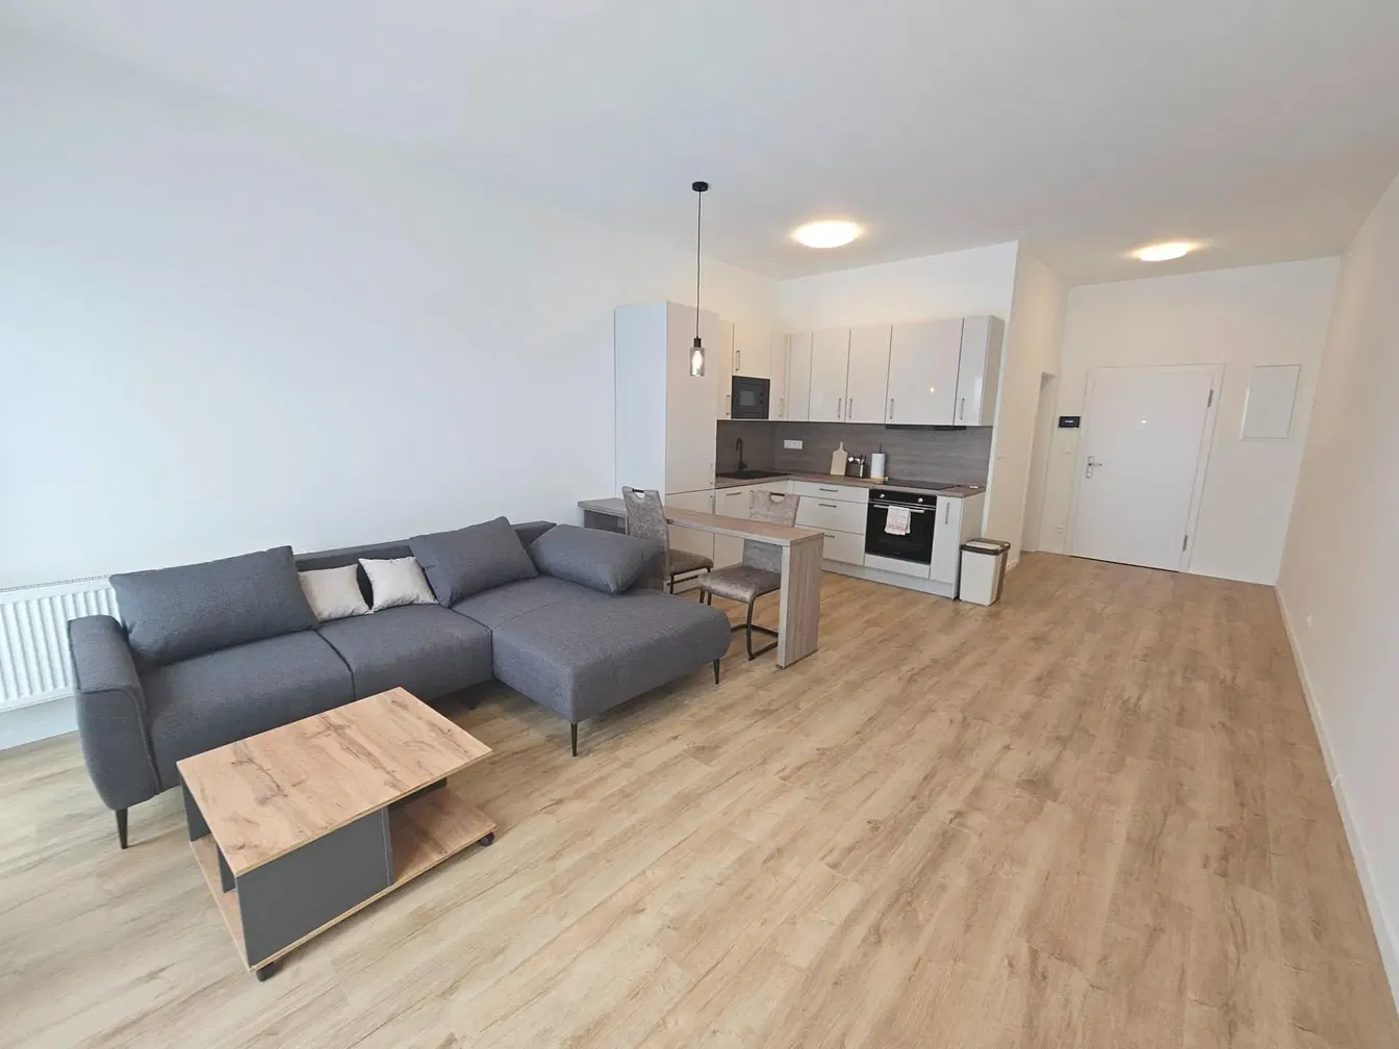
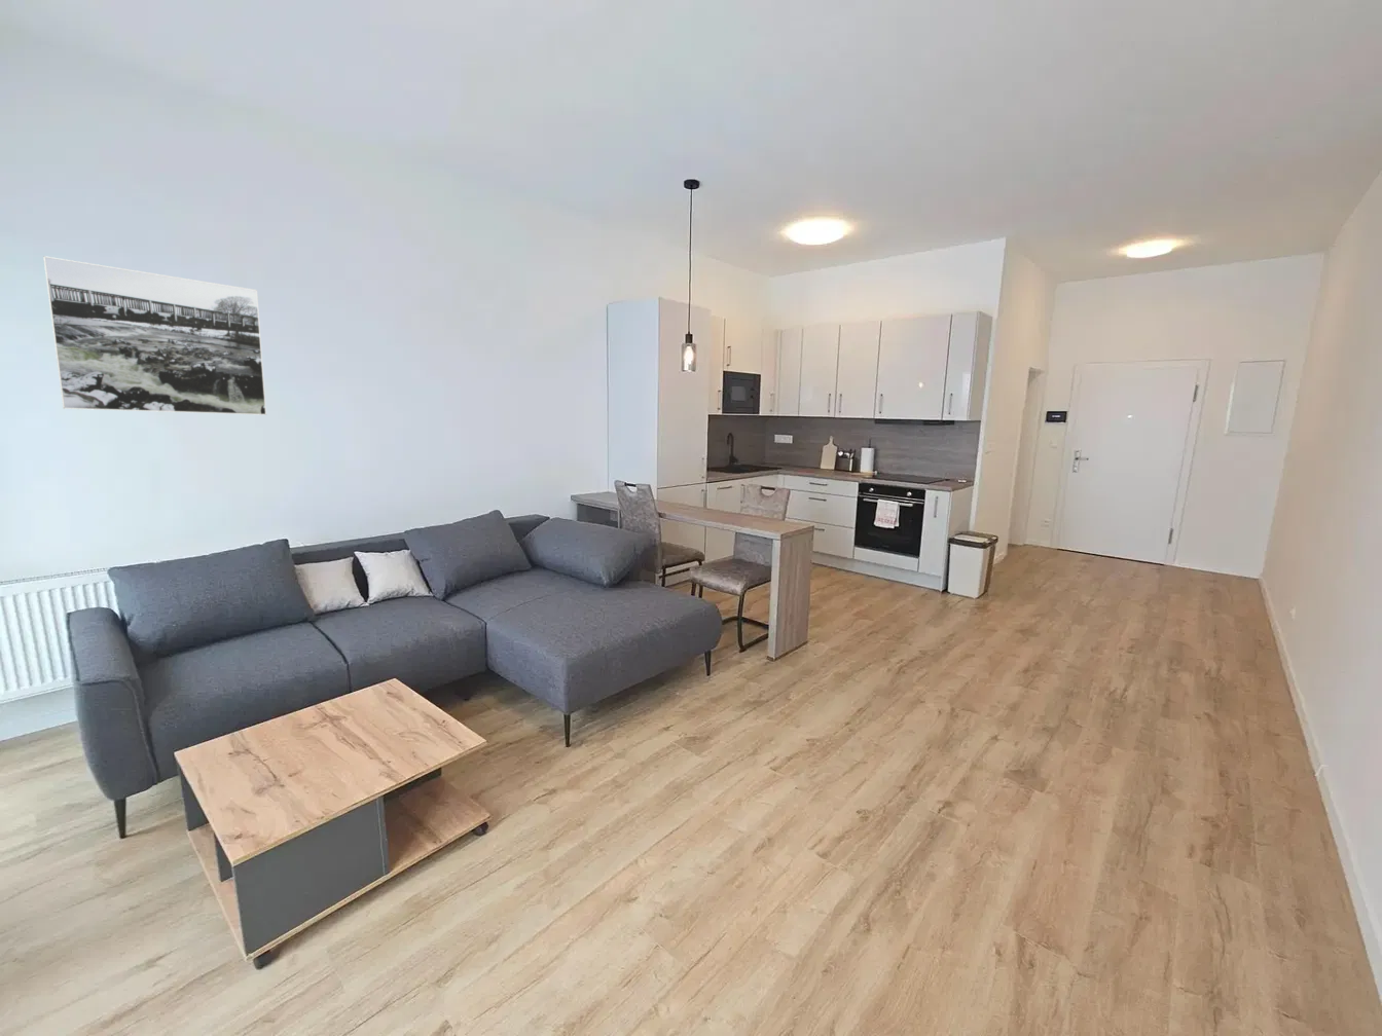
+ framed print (166, 344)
